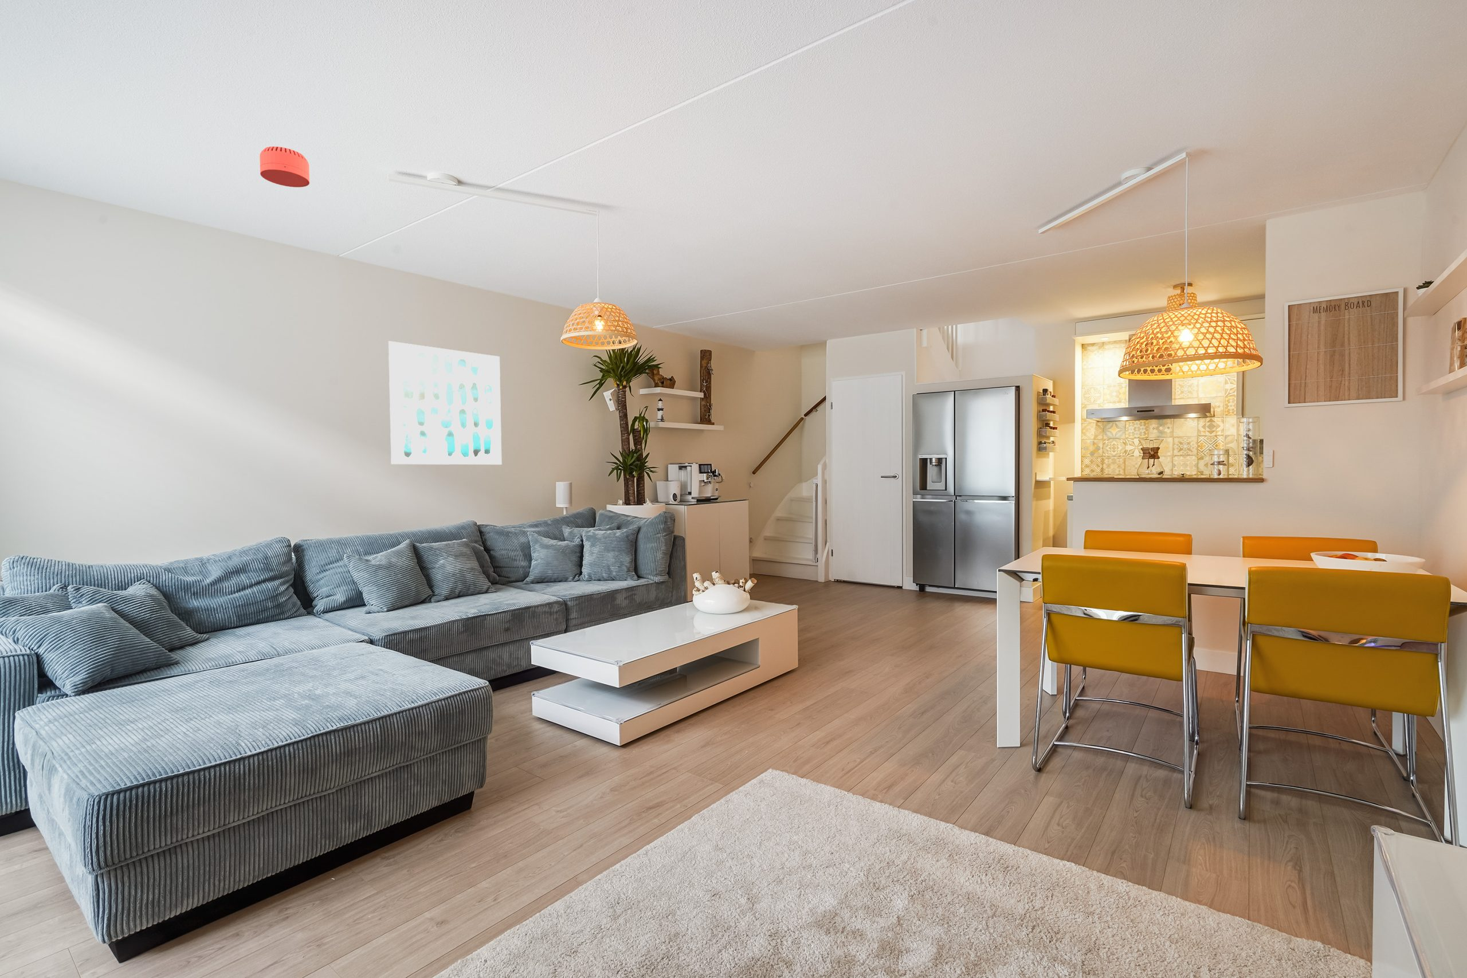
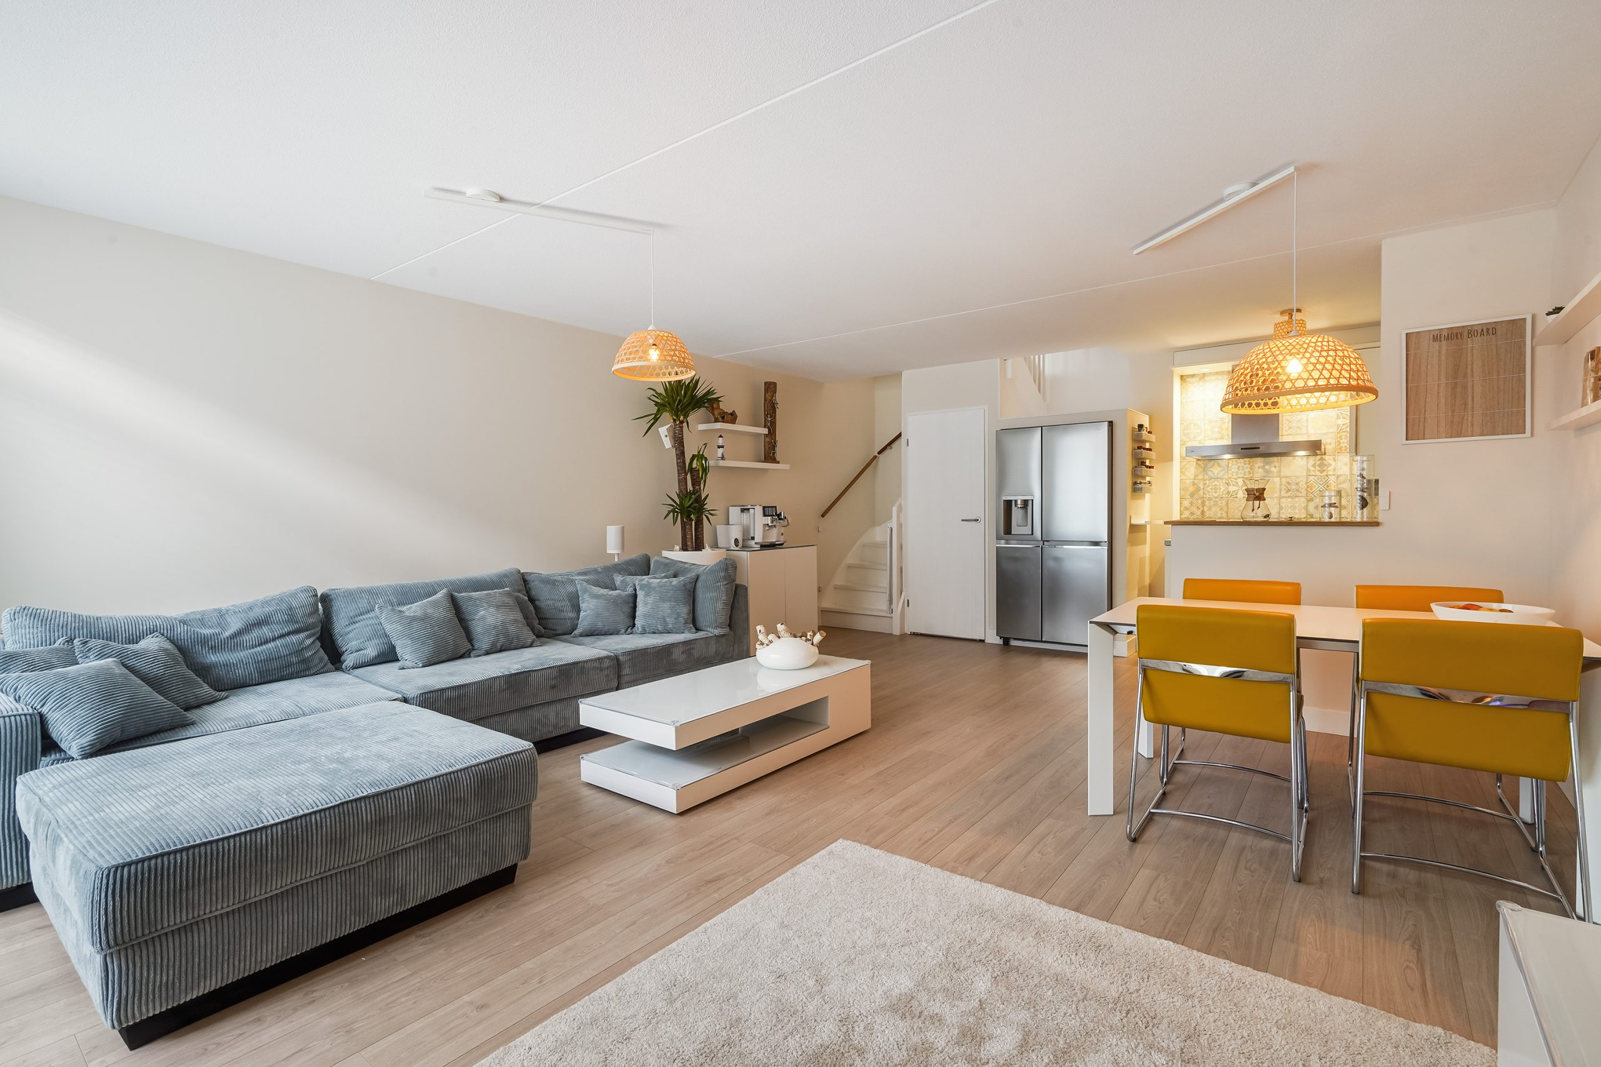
- smoke detector (285, 166)
- wall art (449, 407)
